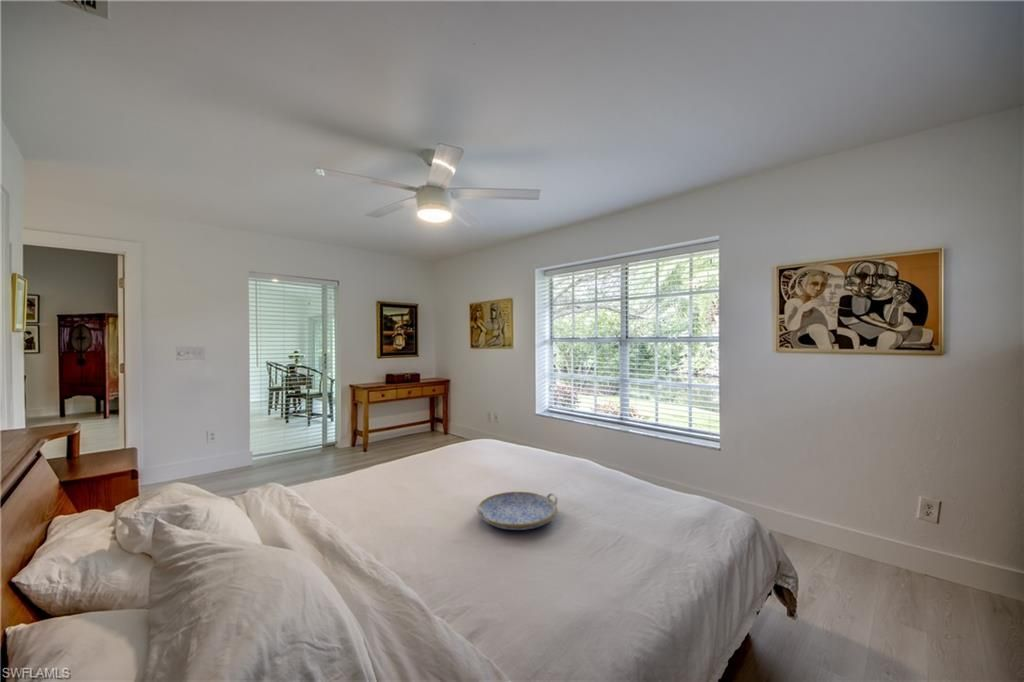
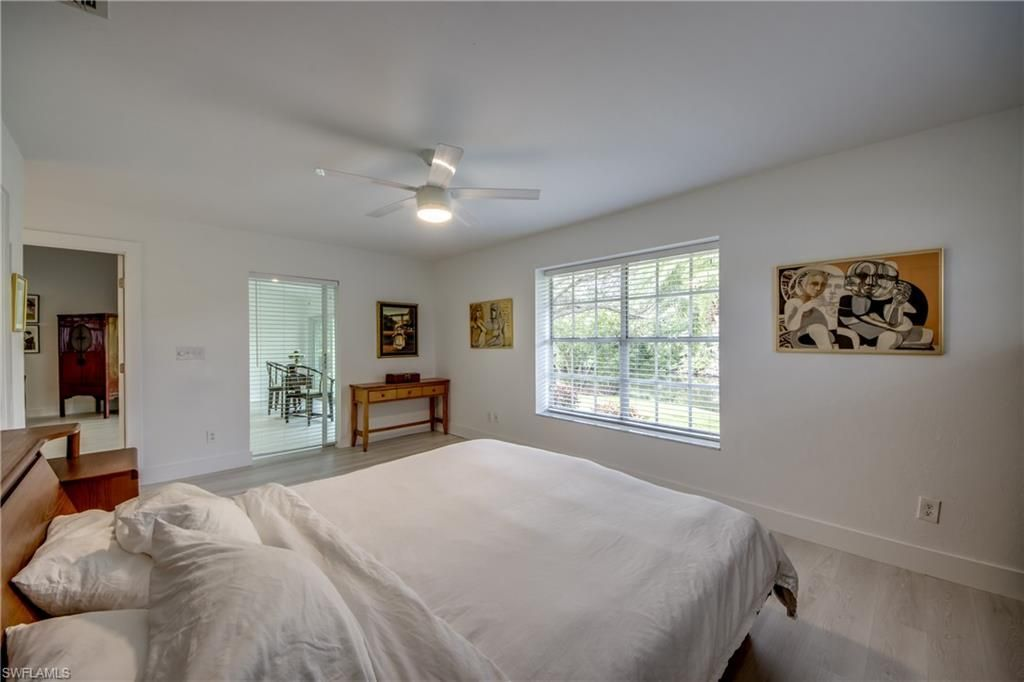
- serving tray (517, 508)
